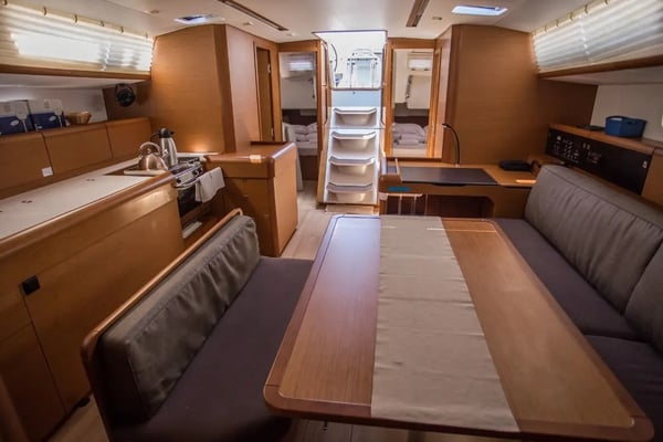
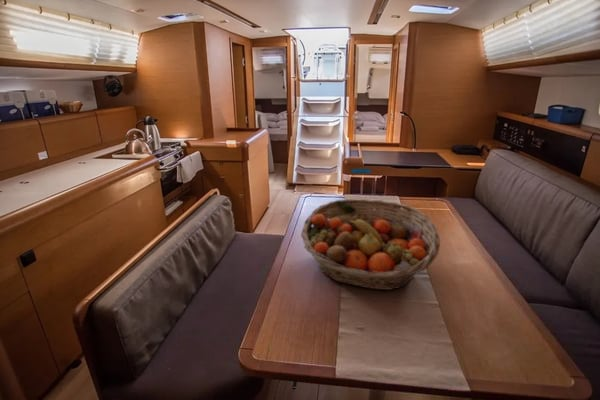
+ fruit basket (366, 241)
